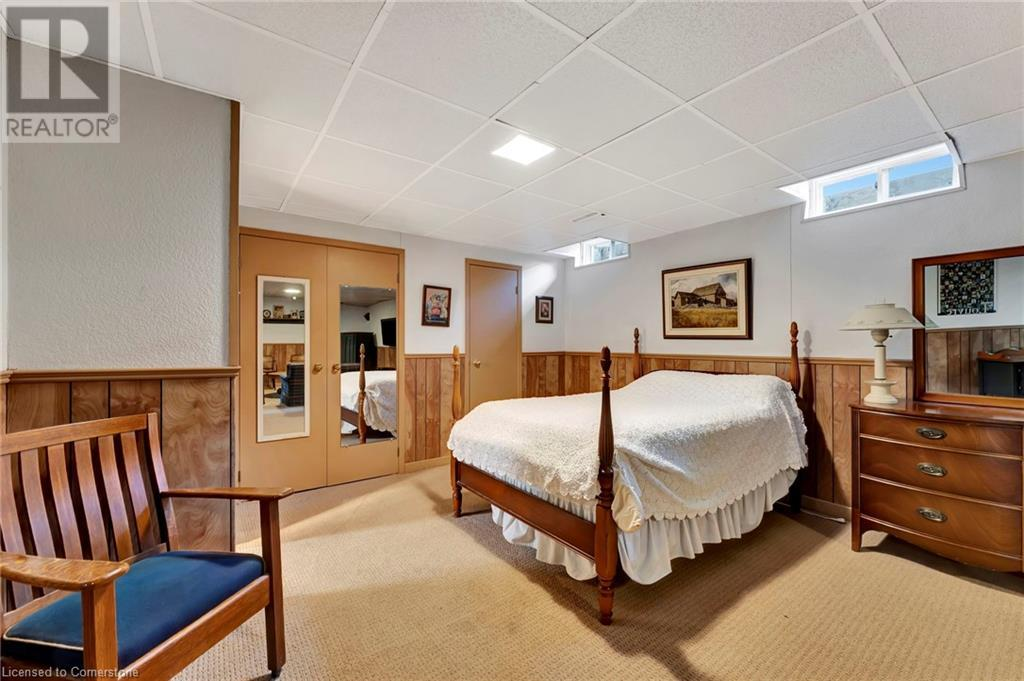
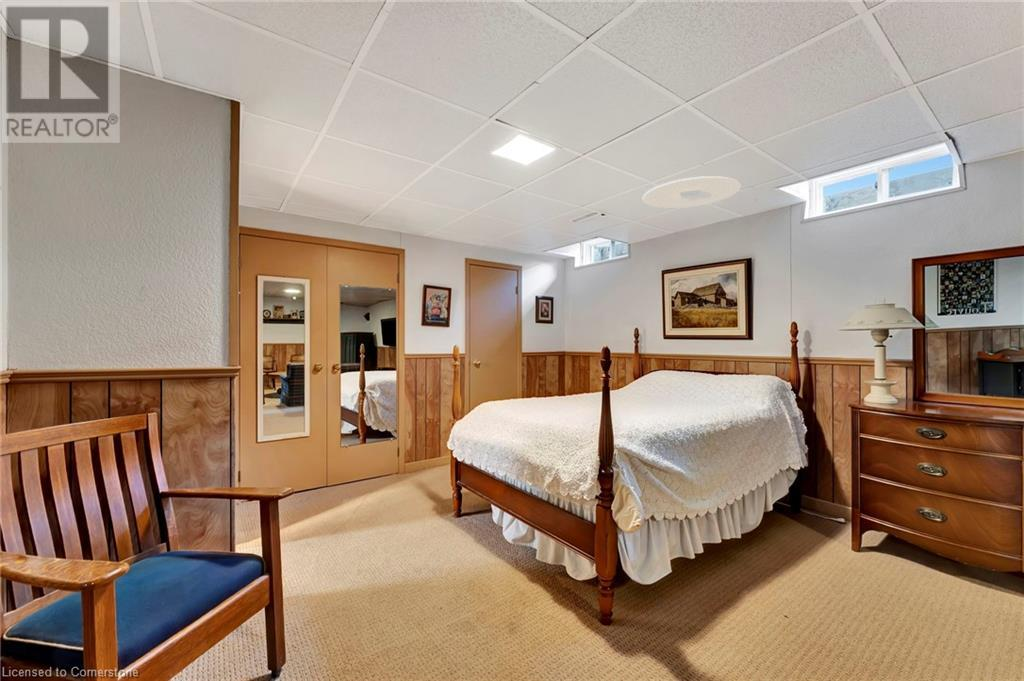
+ ceiling light (689, 189)
